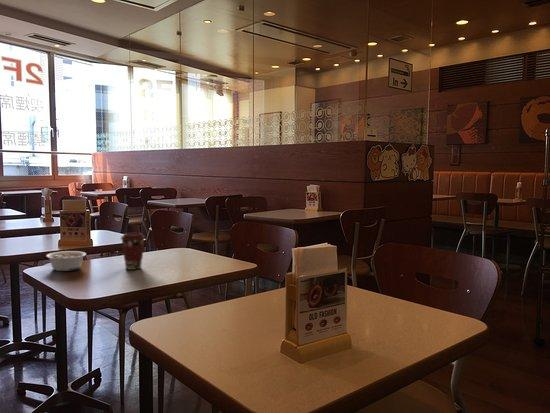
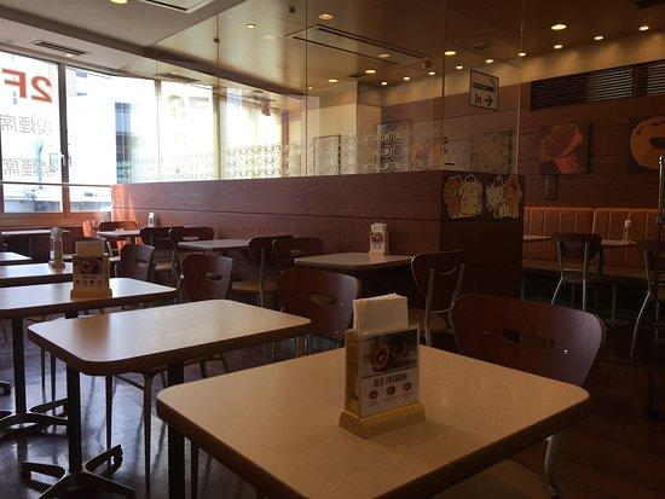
- coffee cup (133, 251)
- legume (67, 260)
